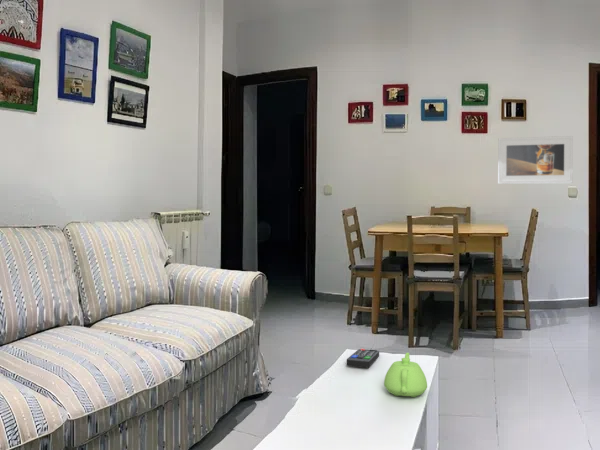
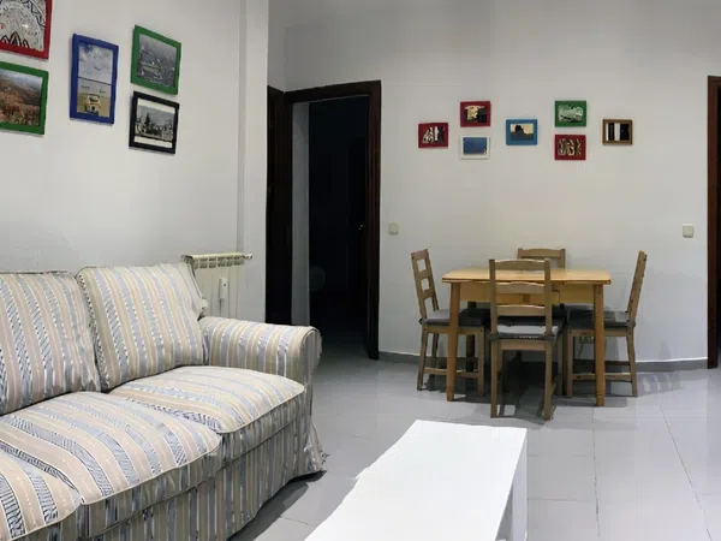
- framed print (534, 160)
- remote control (363, 357)
- teapot (405, 375)
